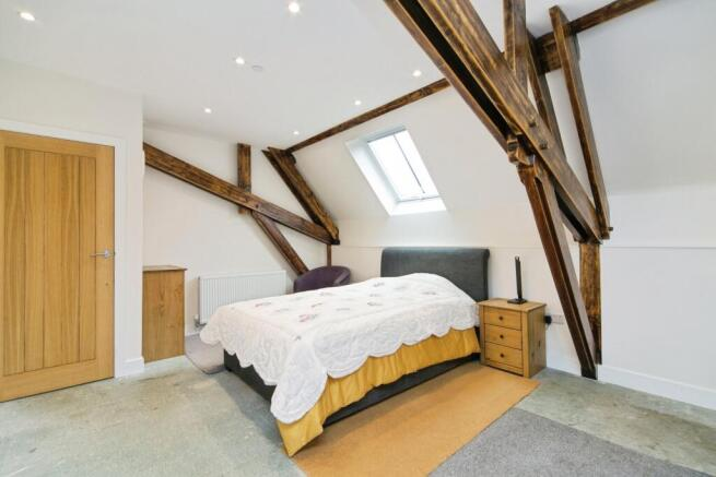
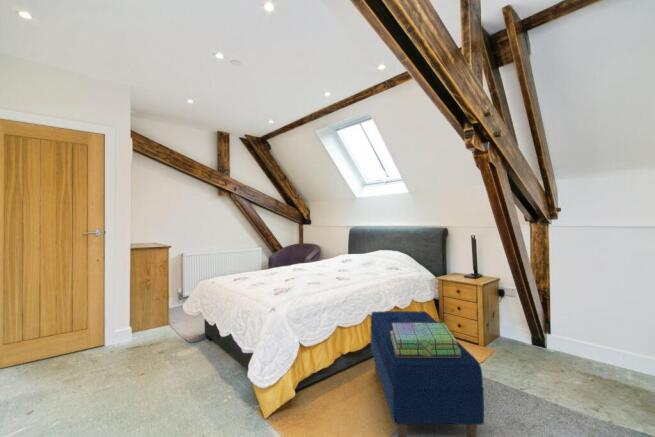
+ stack of books (422, 339)
+ bench (414, 365)
